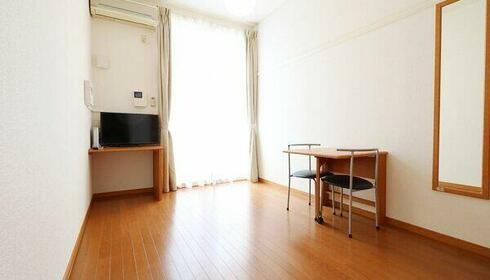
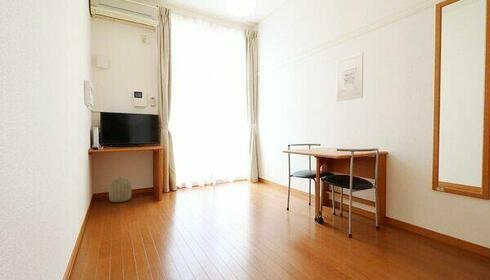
+ wall art (349, 78)
+ basket (120, 188)
